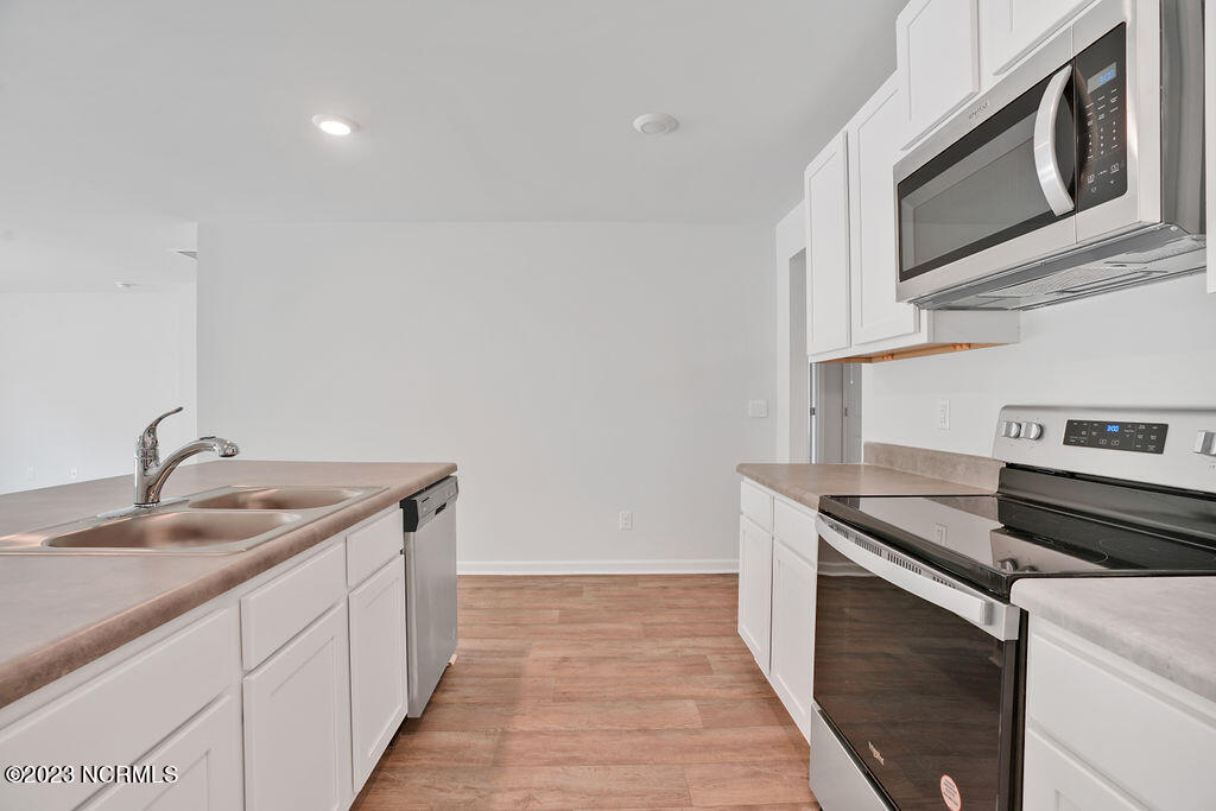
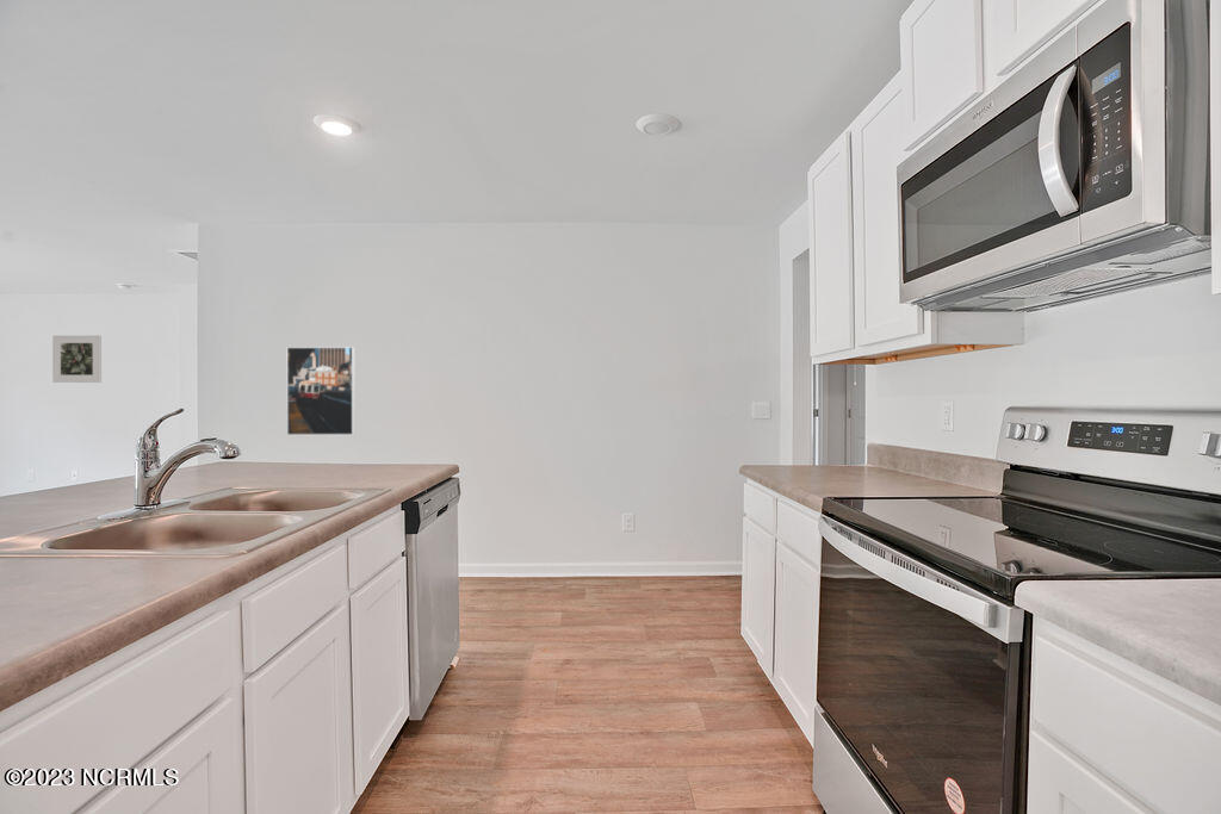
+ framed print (321, 391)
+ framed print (76, 359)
